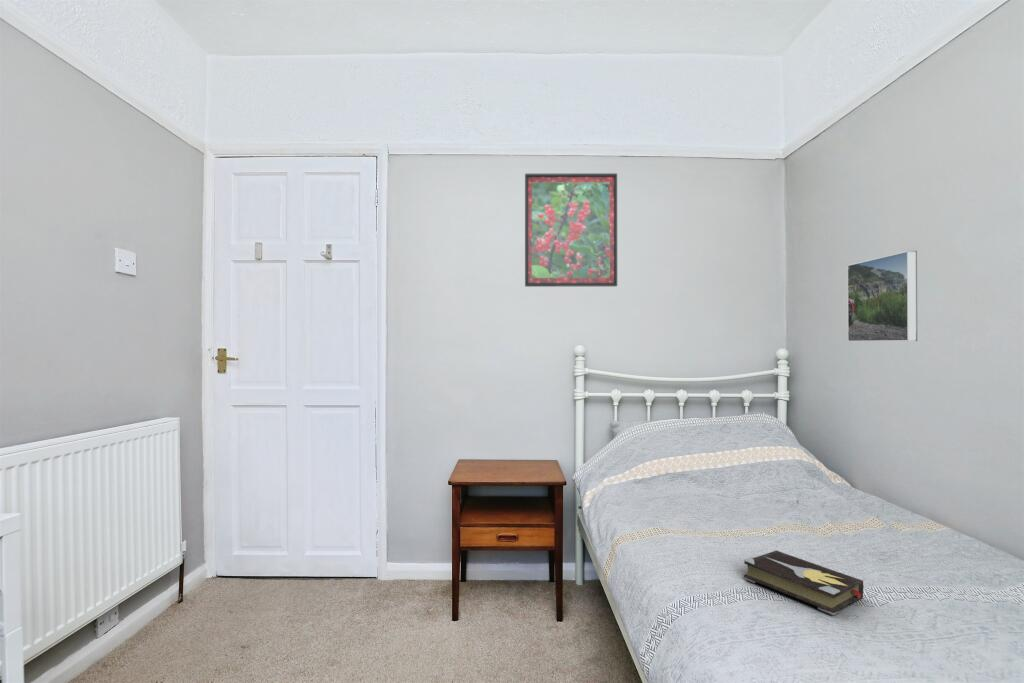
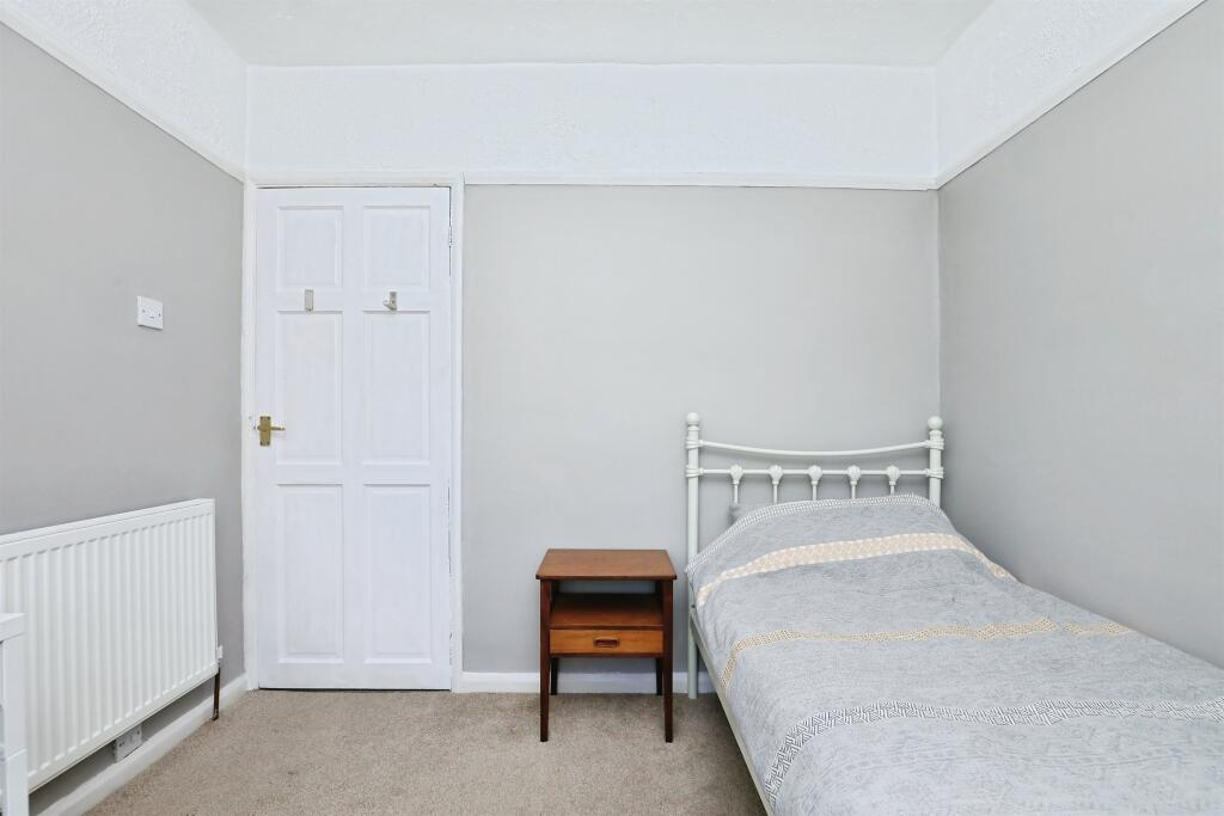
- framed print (570, 230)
- hardback book (801, 577)
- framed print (879, 299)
